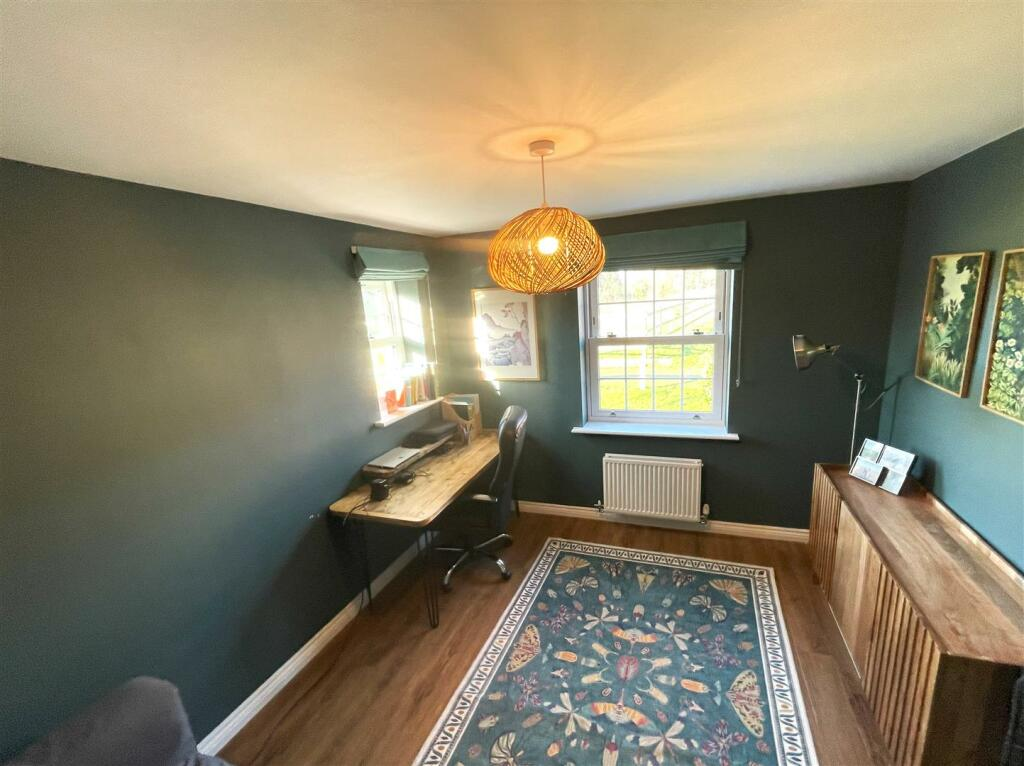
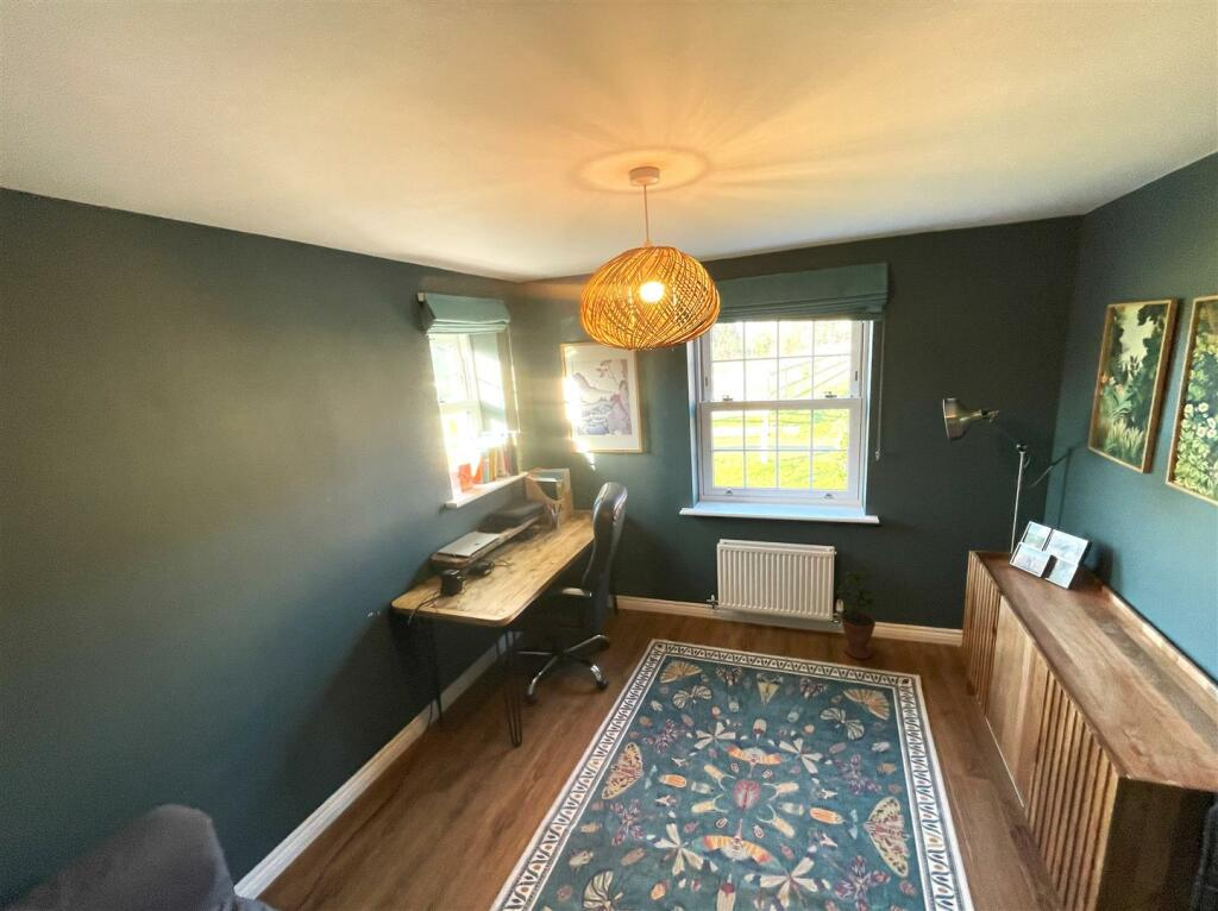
+ potted plant (854, 608)
